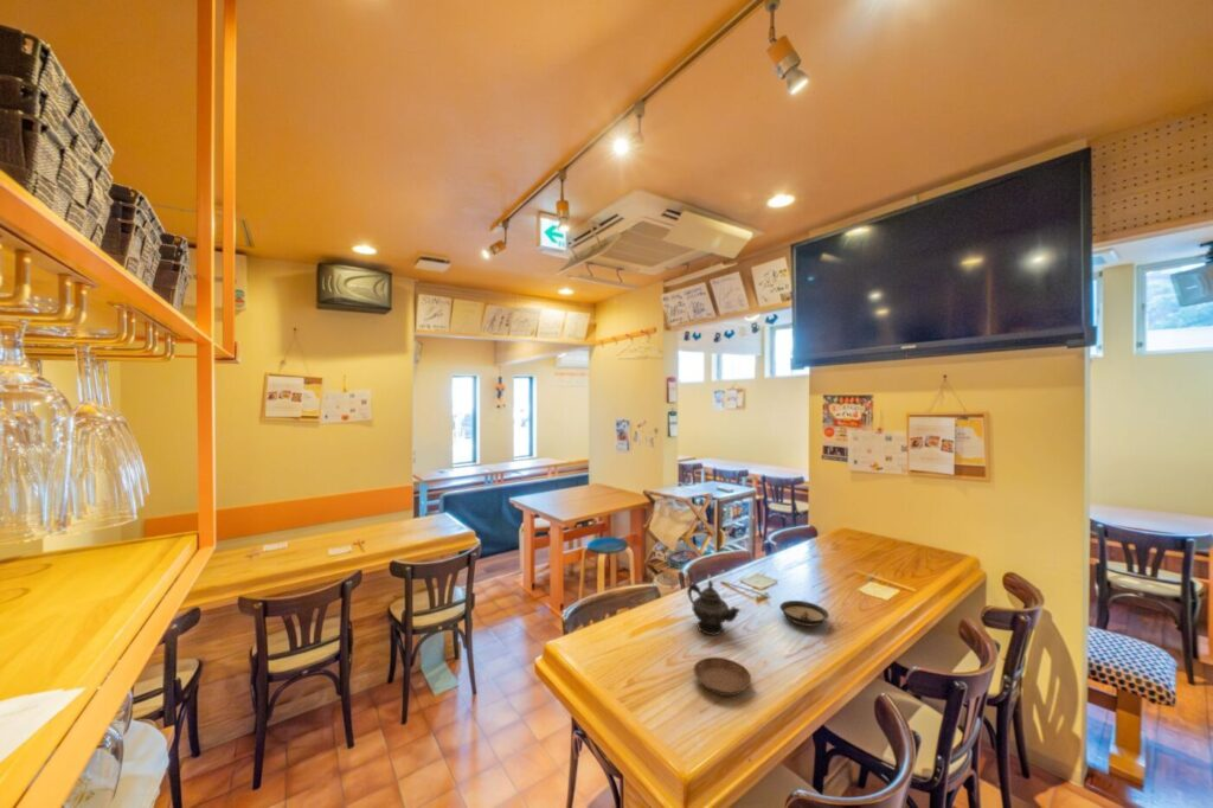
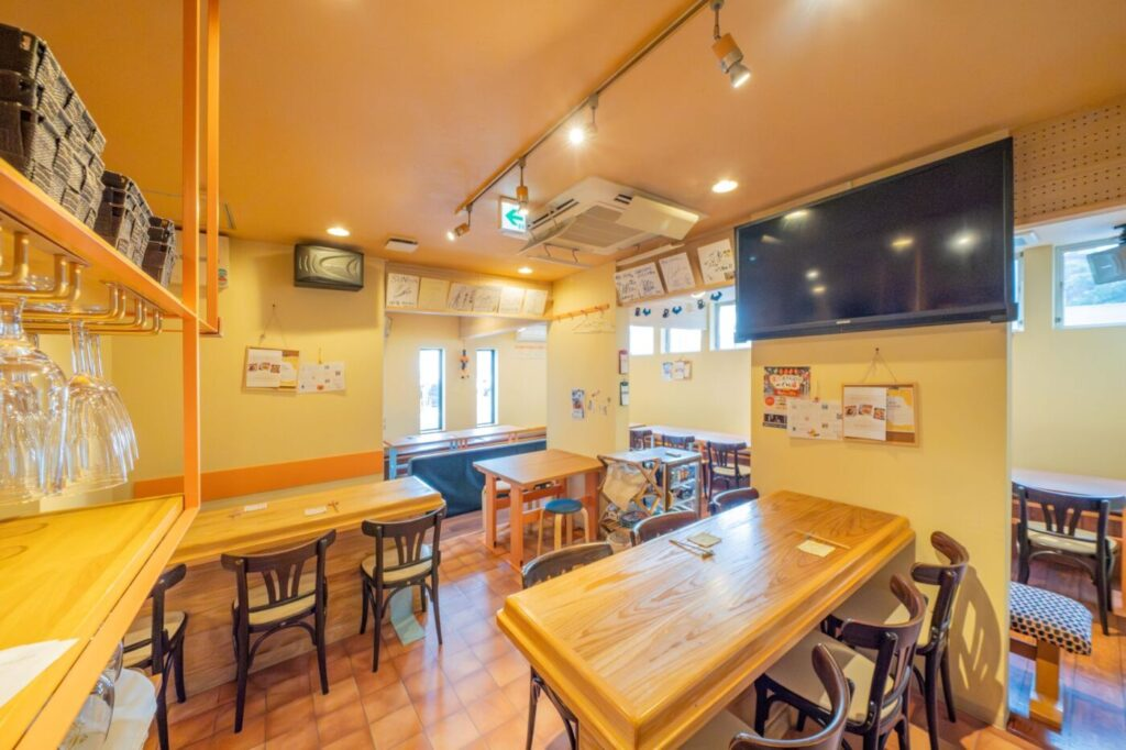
- saucer (803, 615)
- teapot (712, 604)
- saucer (721, 678)
